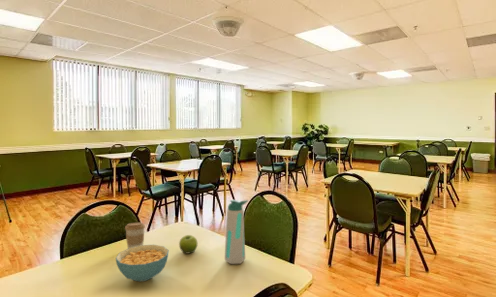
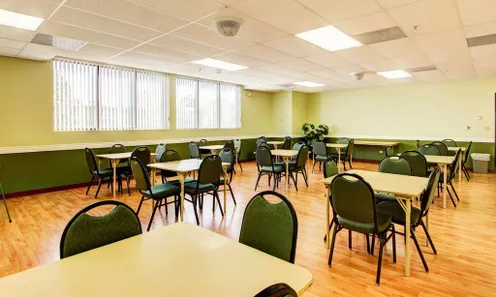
- water bottle (236, 230)
- fruit (188, 243)
- cereal bowl (143, 265)
- coffee cup (135, 235)
